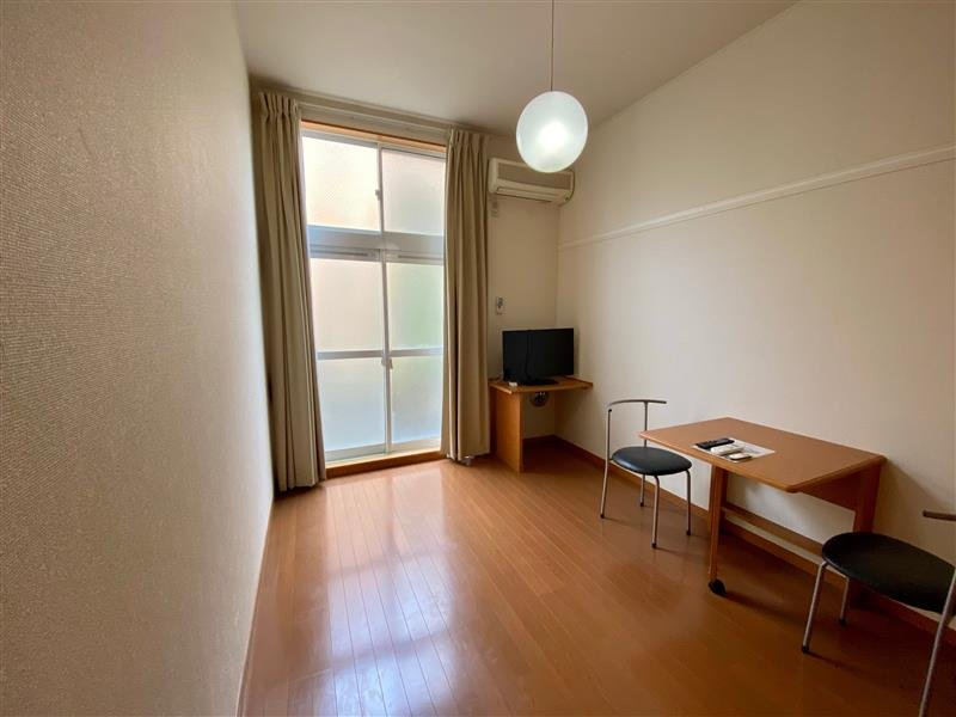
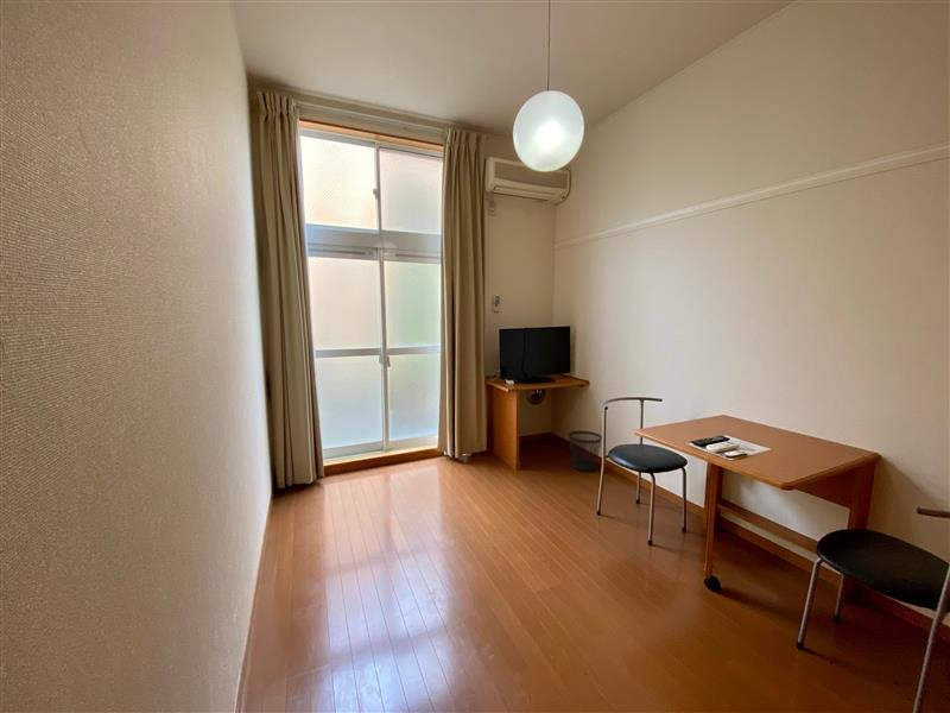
+ wastebasket (584, 450)
